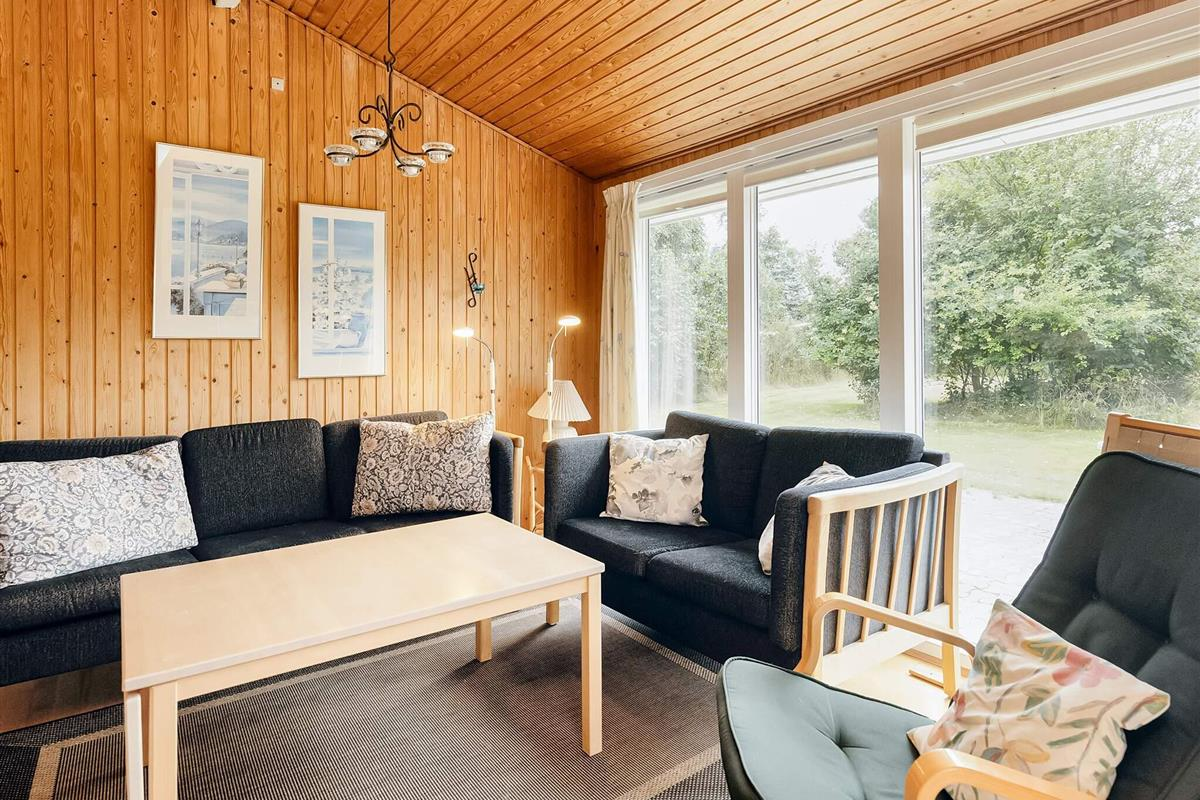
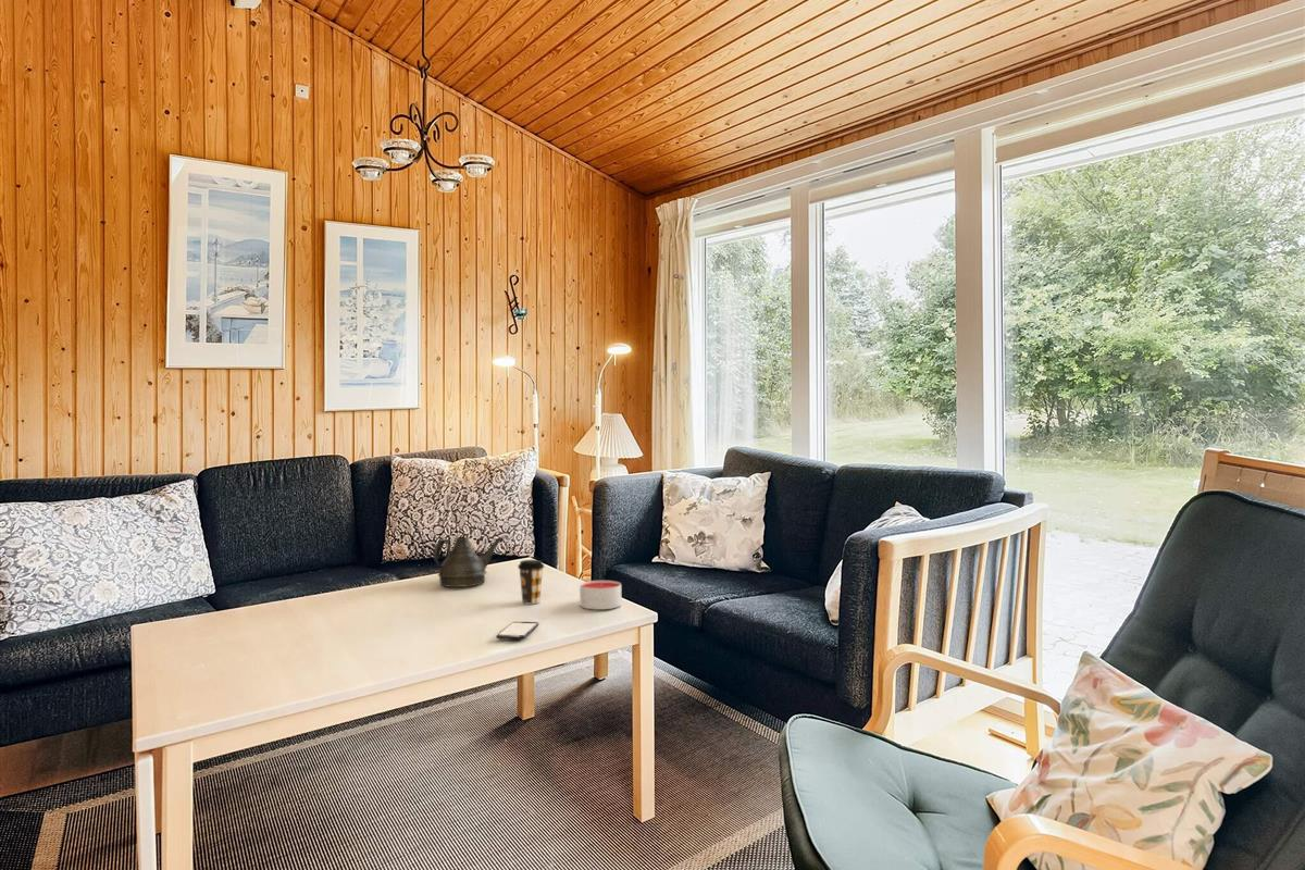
+ teapot (471, 559)
+ candle (600, 594)
+ smartphone (518, 630)
+ coffee cup (531, 582)
